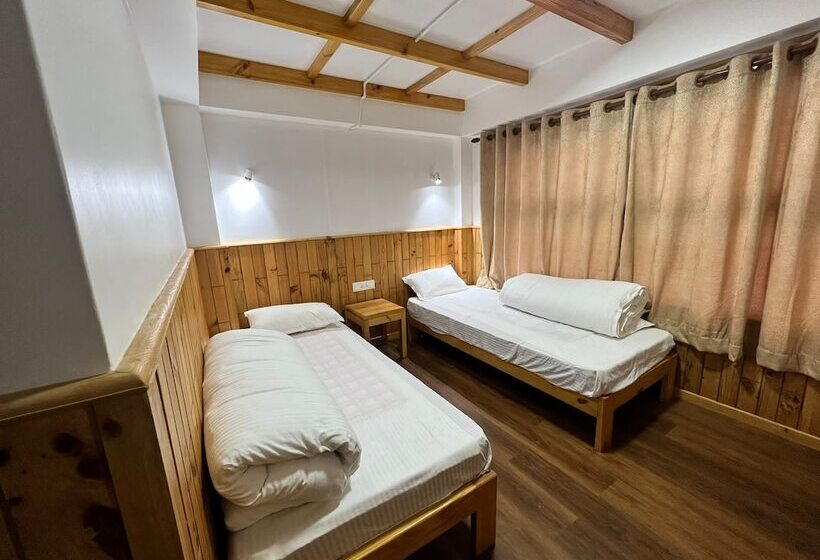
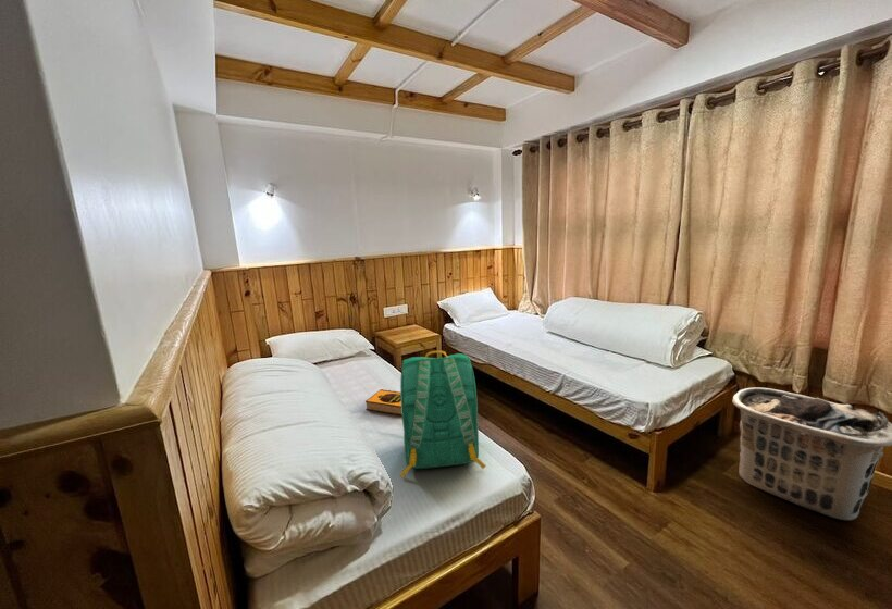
+ backpack (438, 402)
+ clothes hamper (801, 443)
+ hardback book (394, 400)
